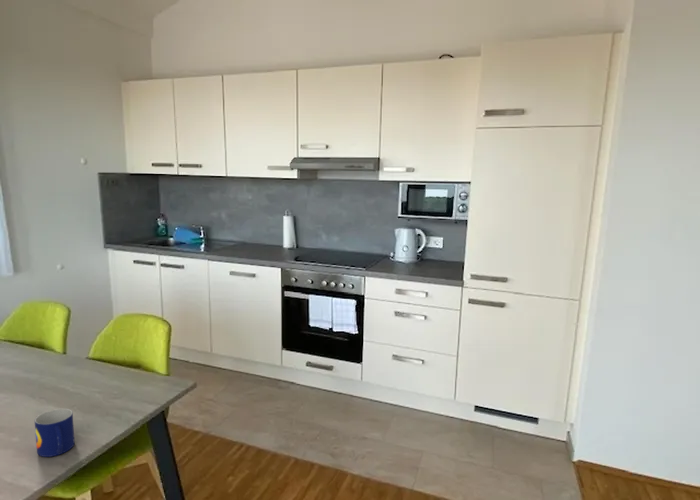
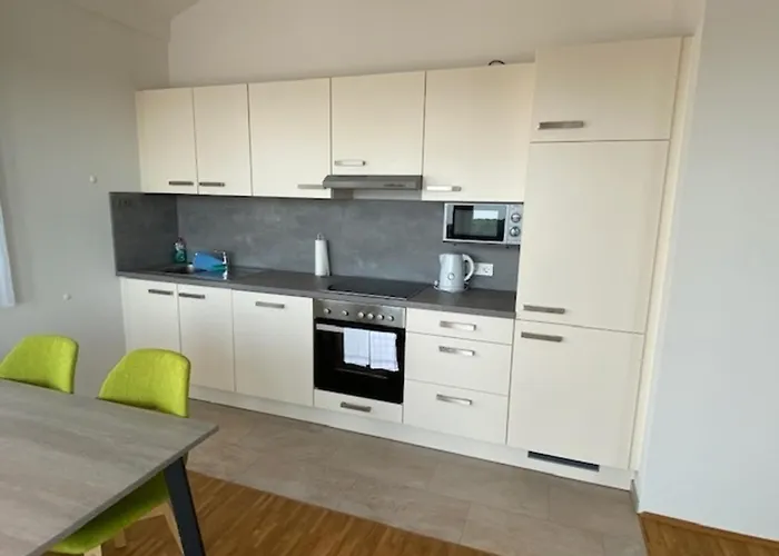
- mug (56, 435)
